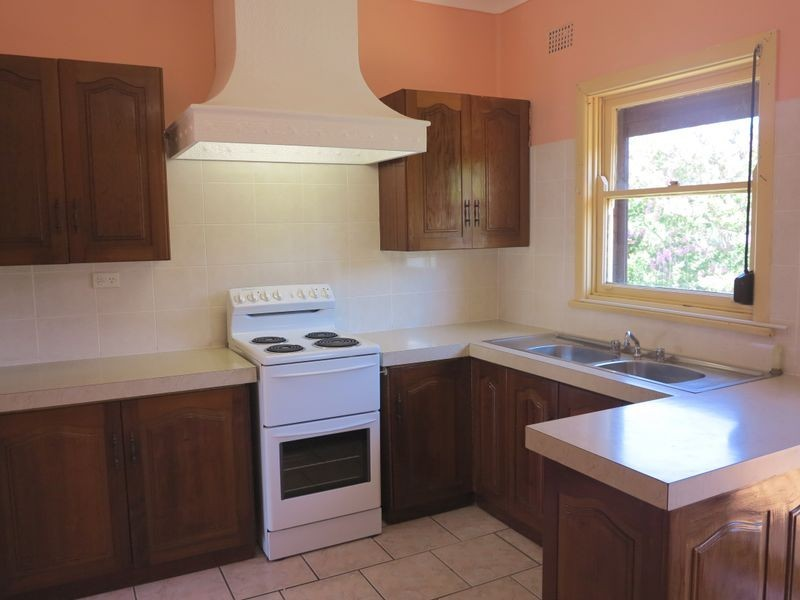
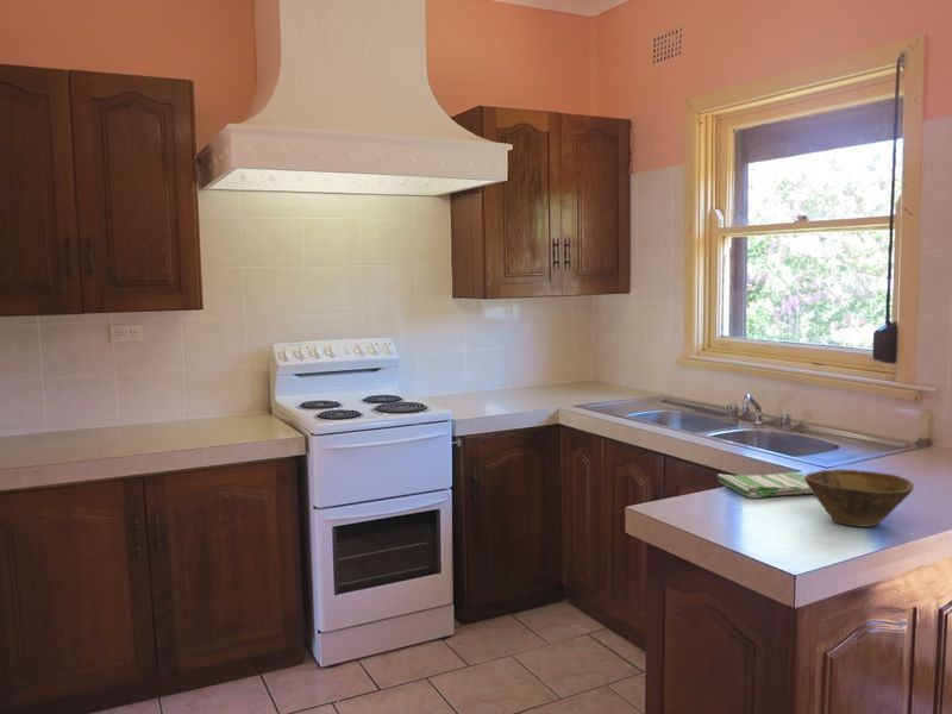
+ dish towel (771, 482)
+ bowl (856, 500)
